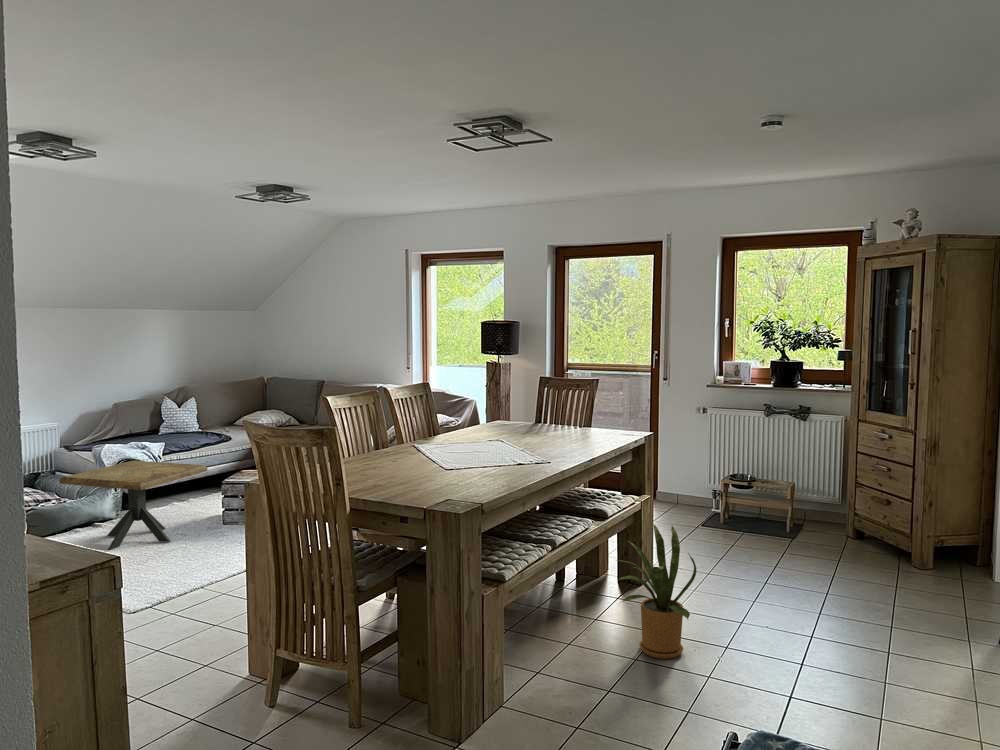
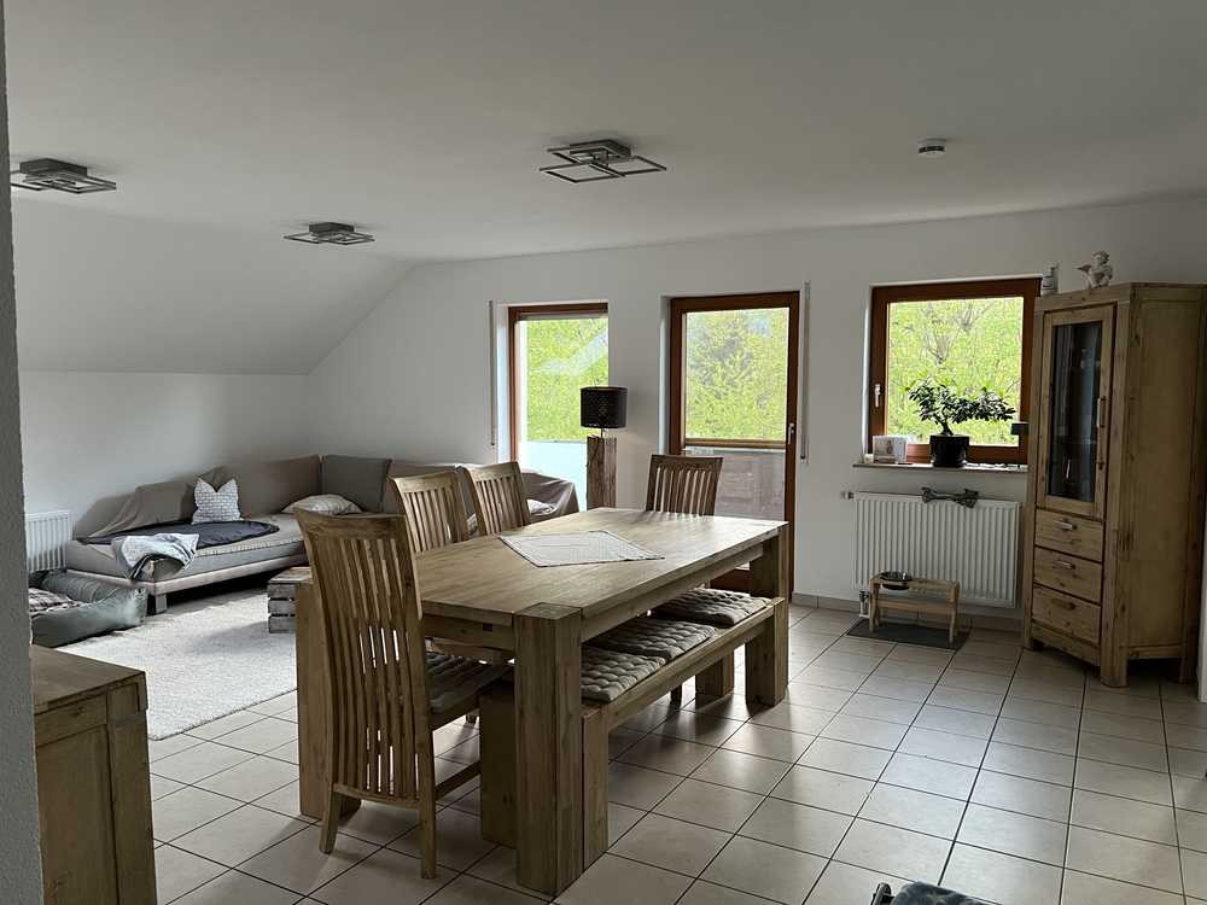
- side table (137, 504)
- house plant (654, 591)
